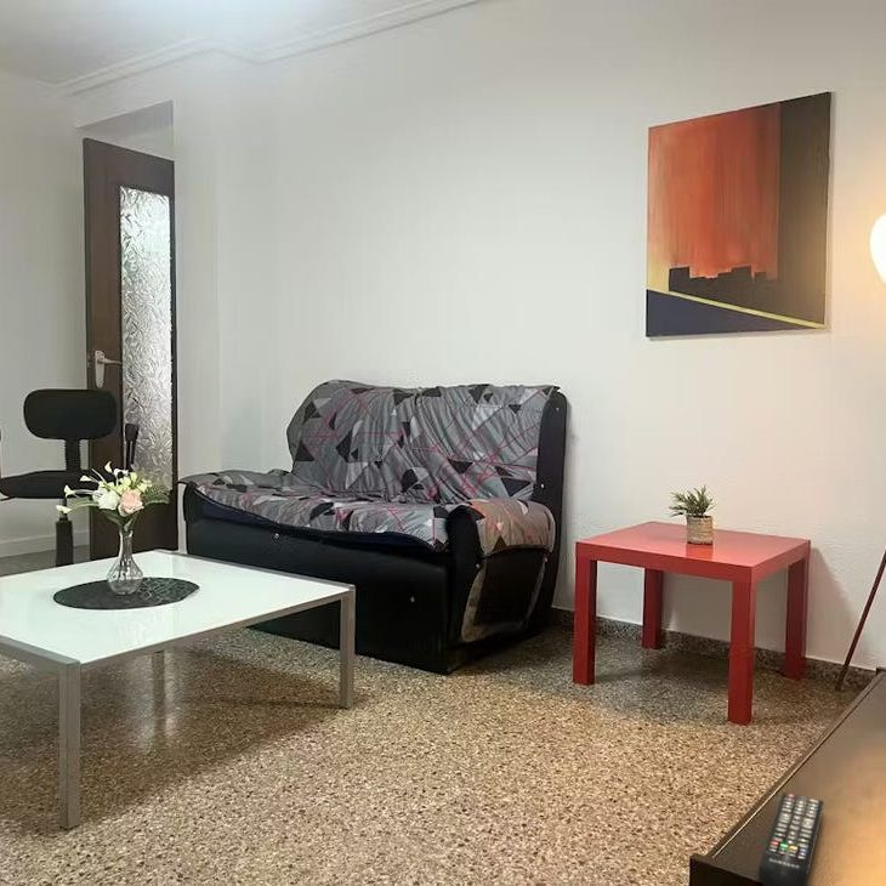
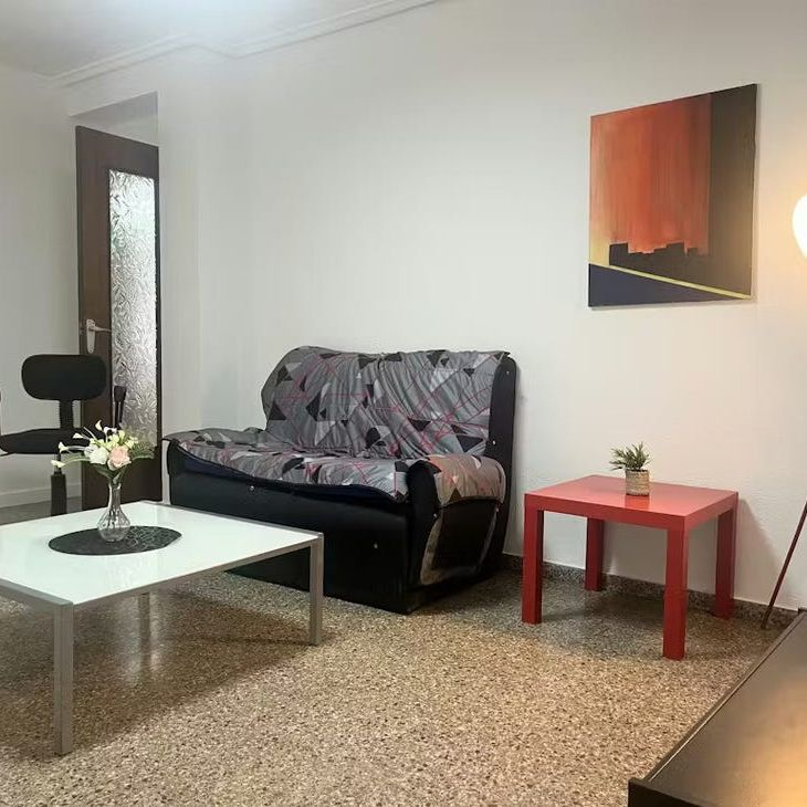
- remote control (793, 836)
